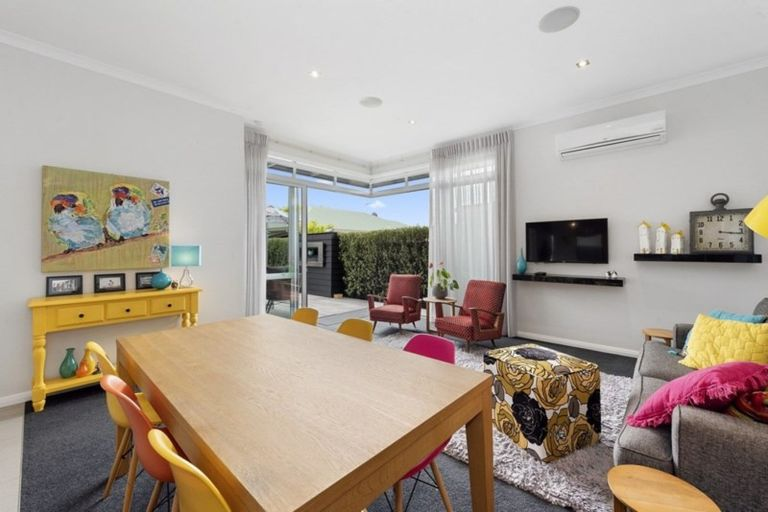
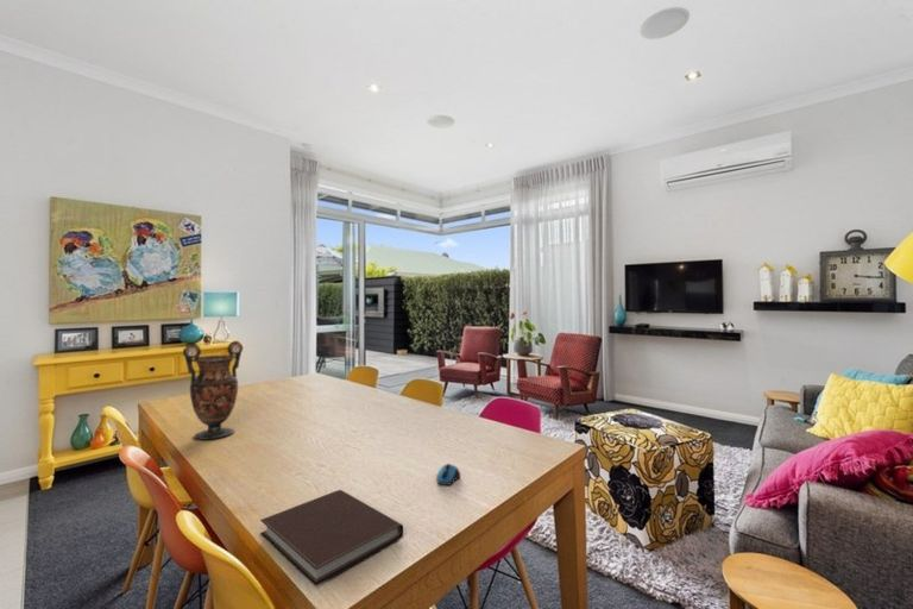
+ vase (214, 388)
+ notebook (330, 528)
+ computer mouse (448, 471)
